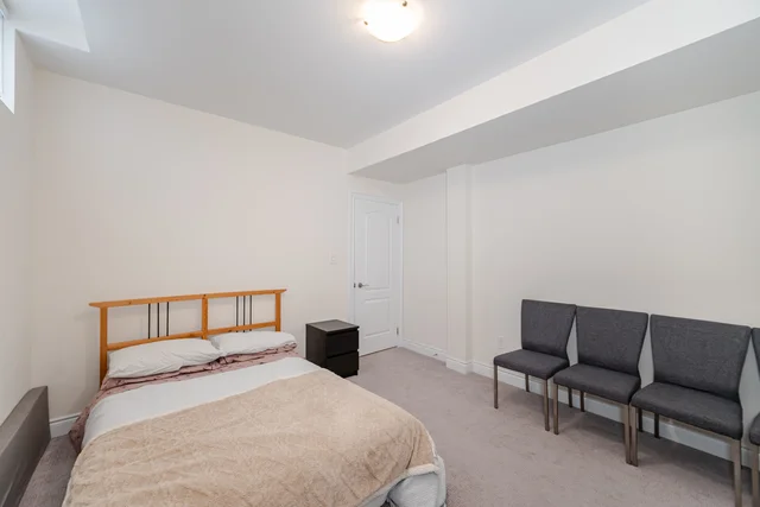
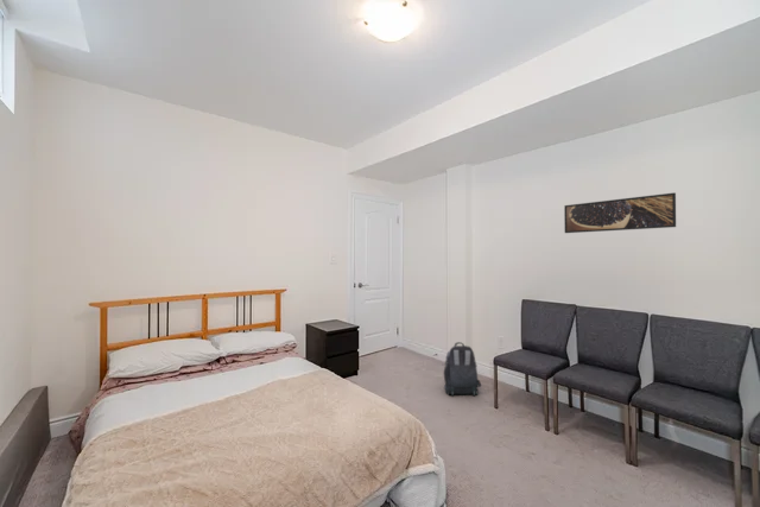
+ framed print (614, 215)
+ backpack (460, 367)
